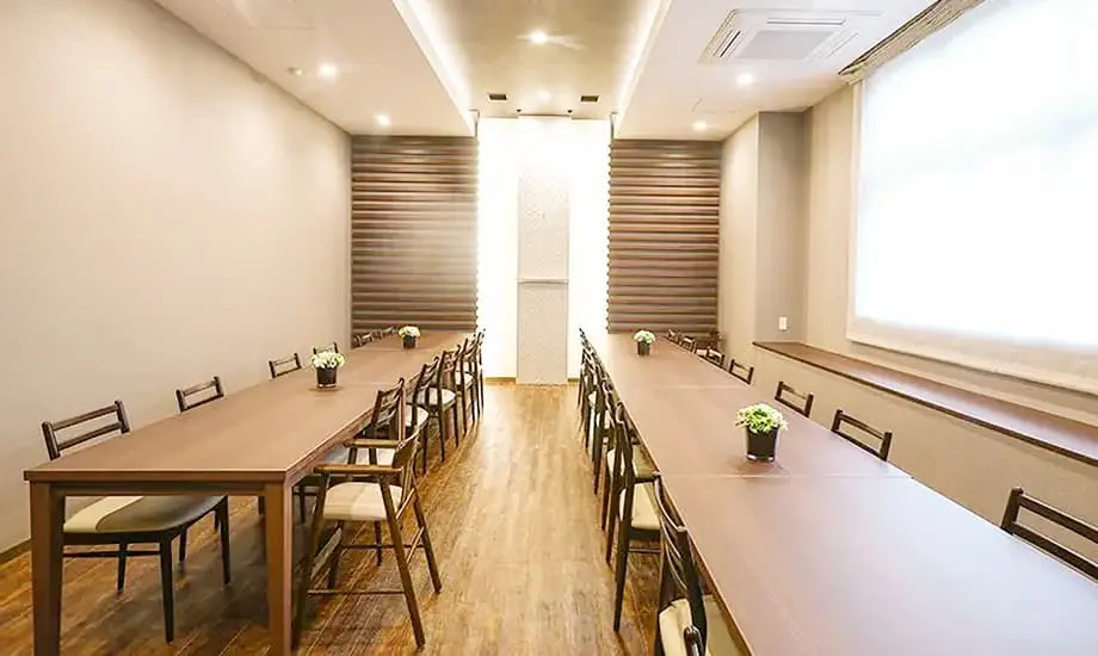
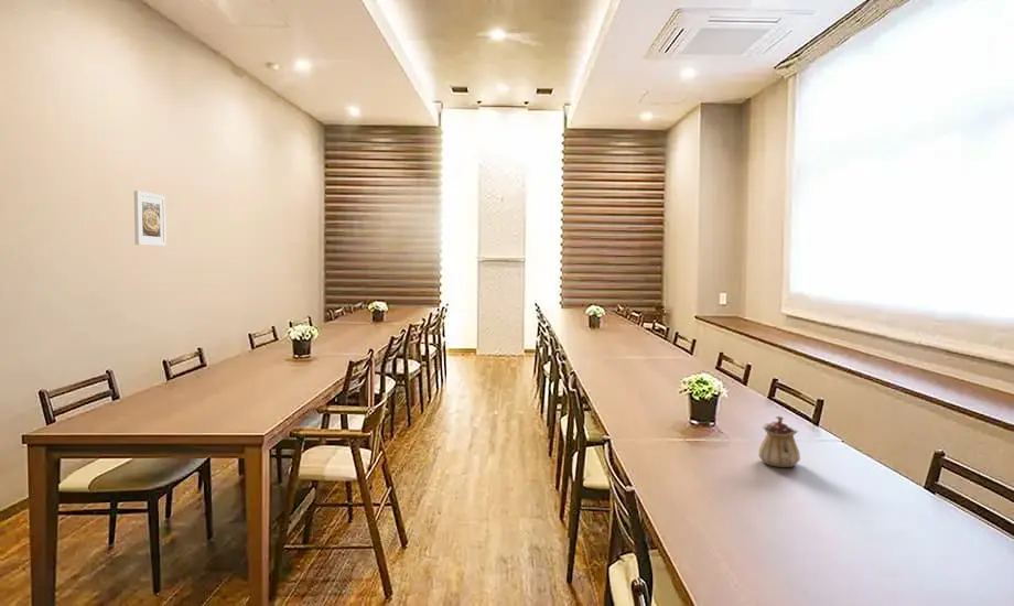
+ teapot (780, 440)
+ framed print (150, 219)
